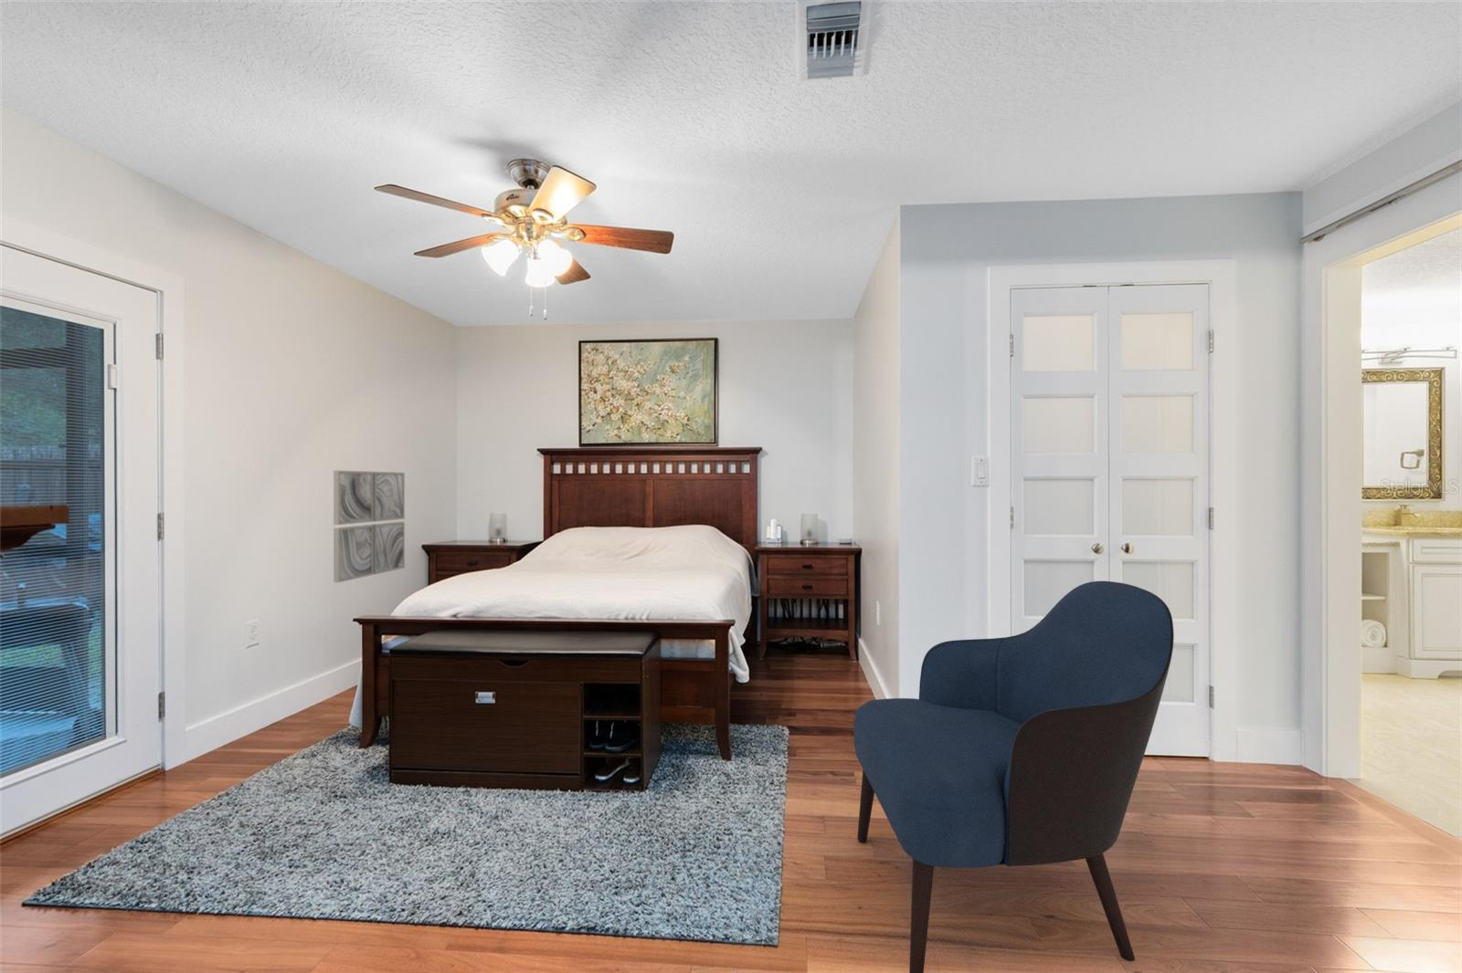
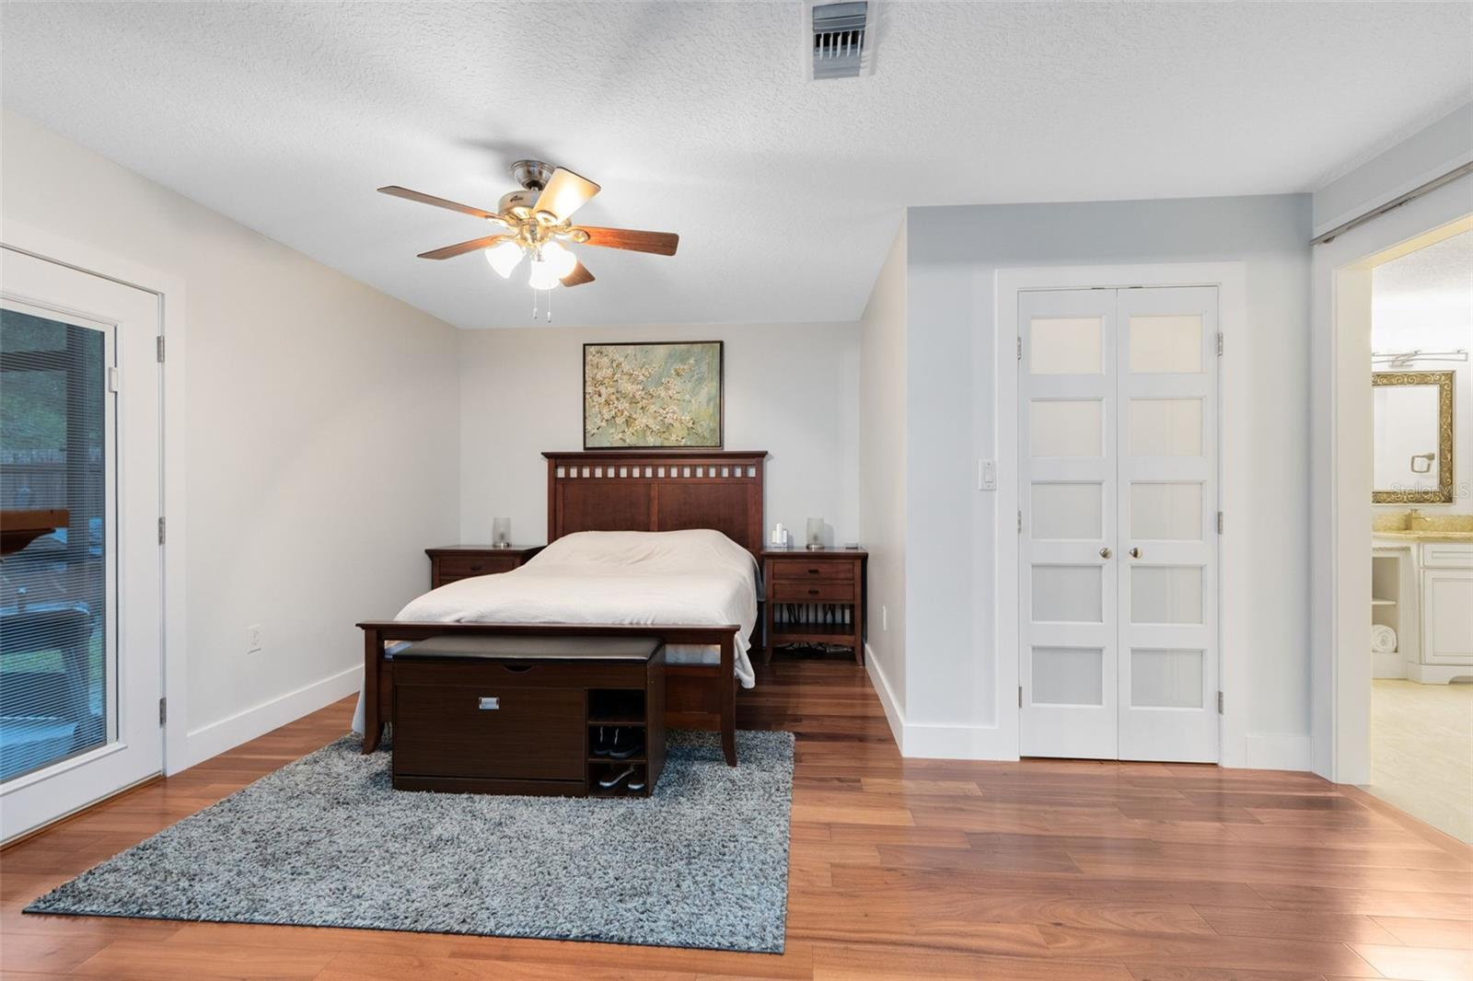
- wall art (372, 523)
- armchair (1002, 741)
